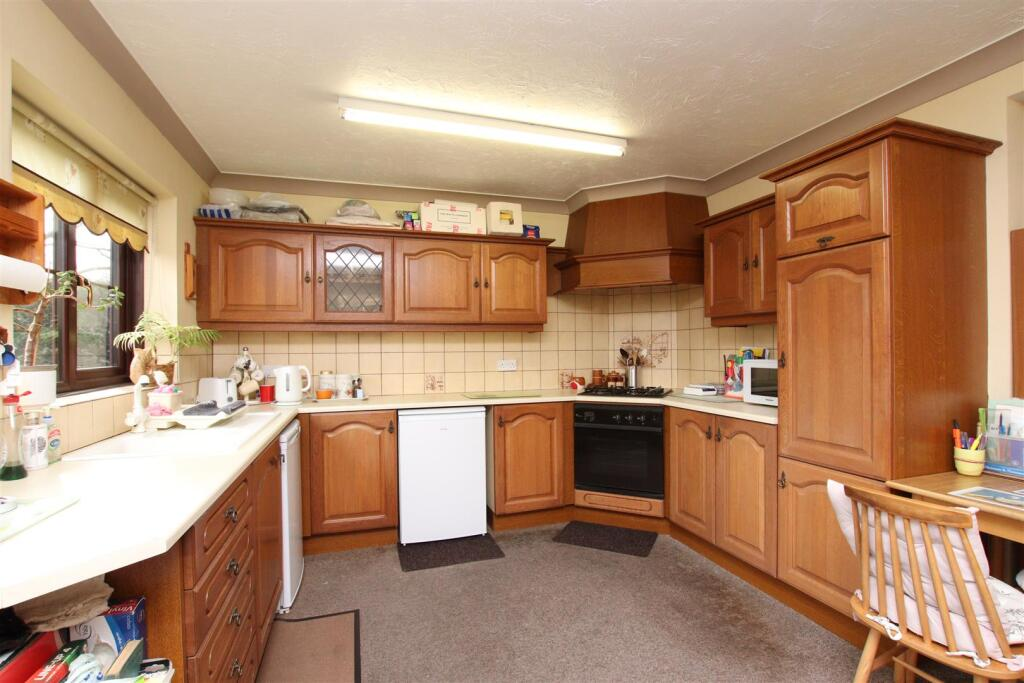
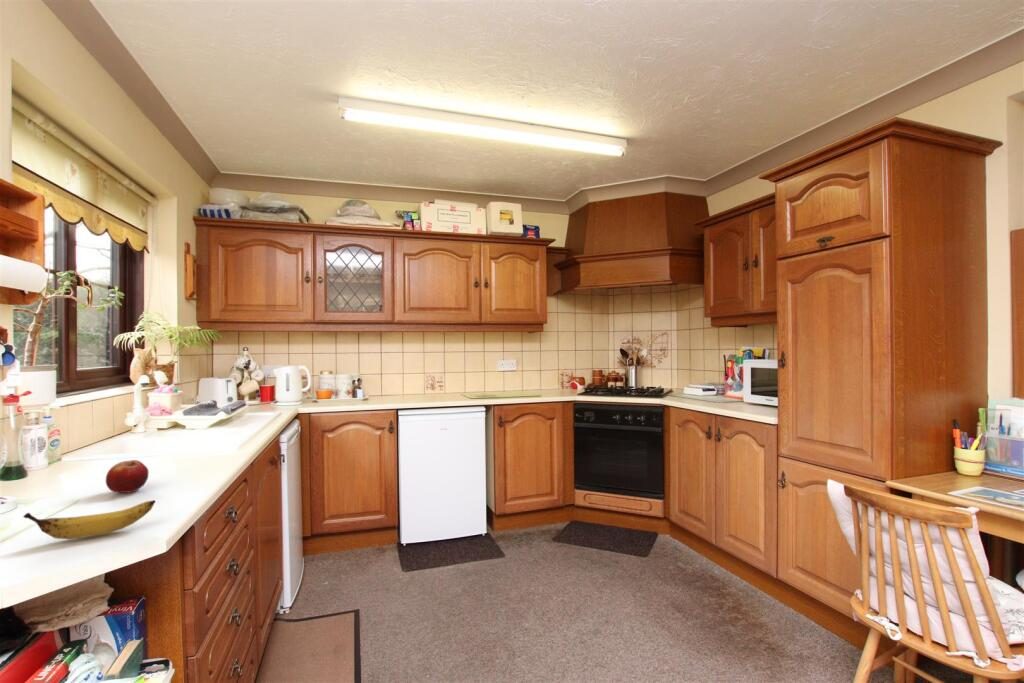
+ fruit (127, 476)
+ banana (93, 519)
